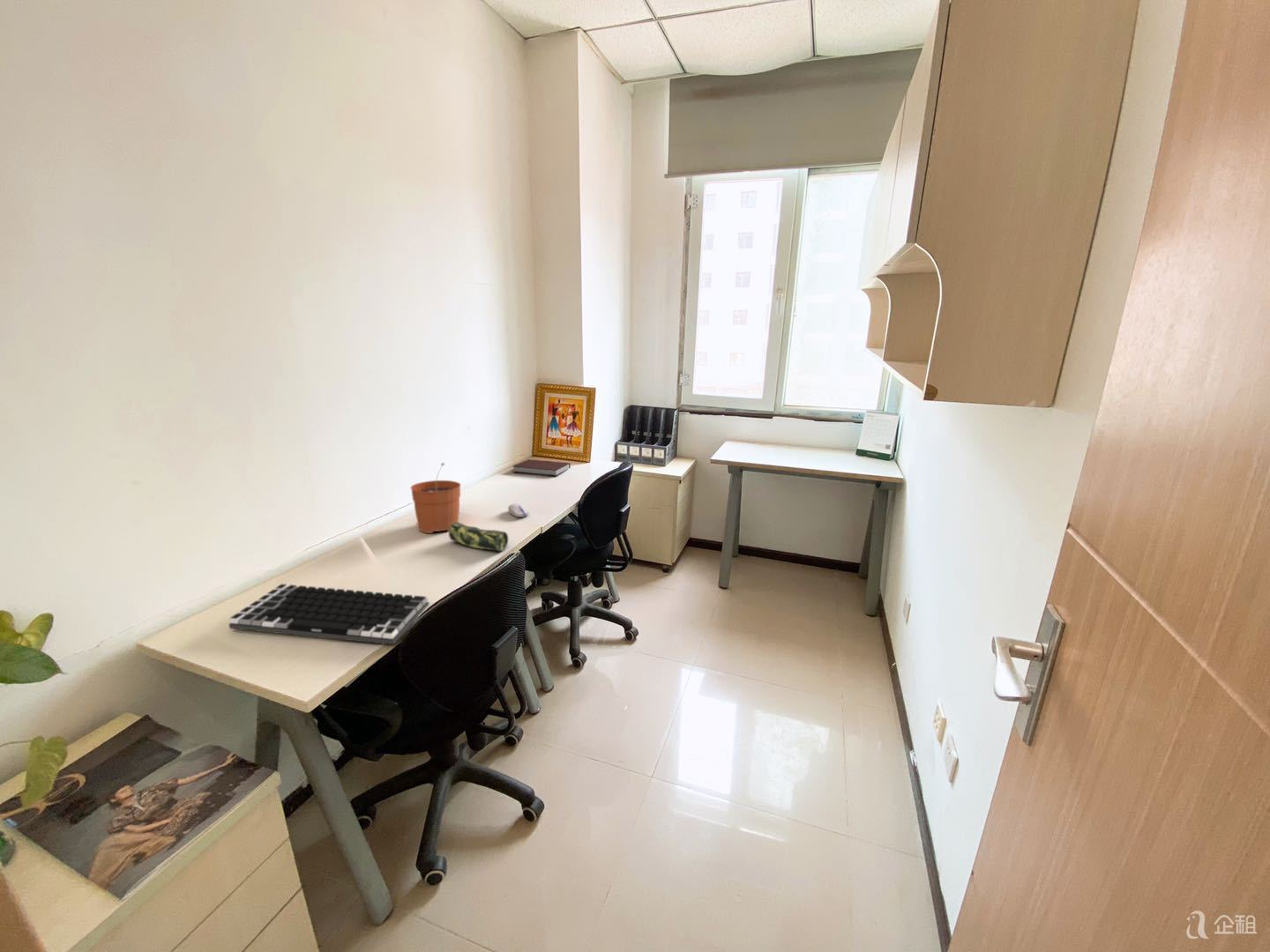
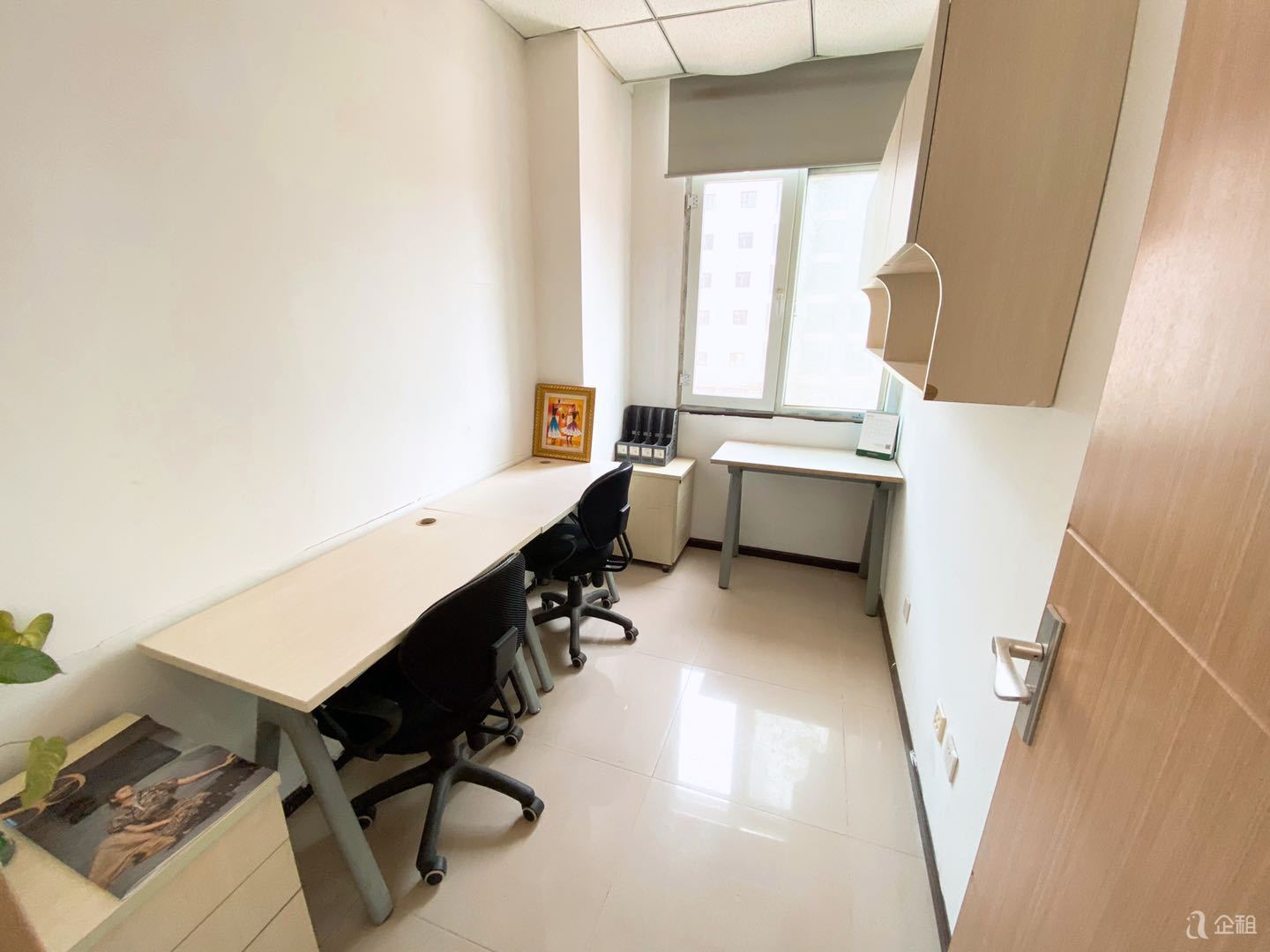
- computer mouse (518, 509)
- plant pot (437, 495)
- pencil case (476, 537)
- computer keyboard (332, 612)
- notebook (542, 467)
